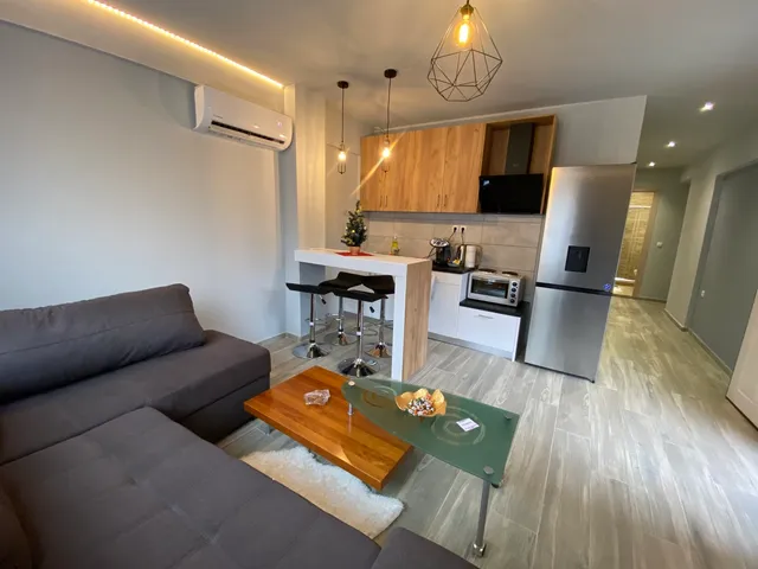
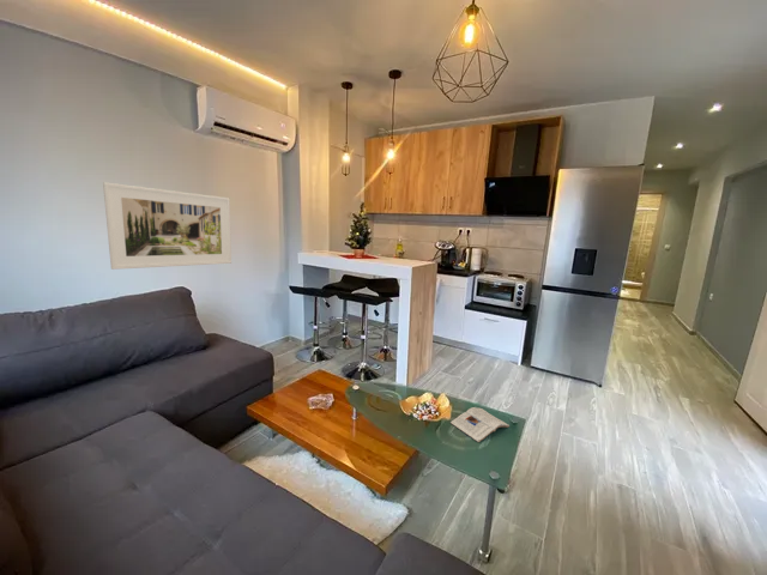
+ magazine (479, 420)
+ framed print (177, 229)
